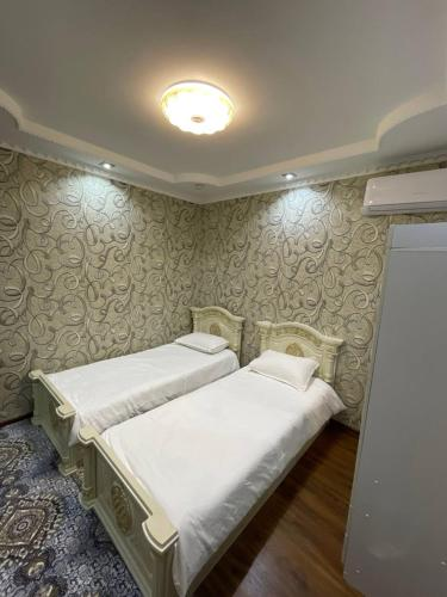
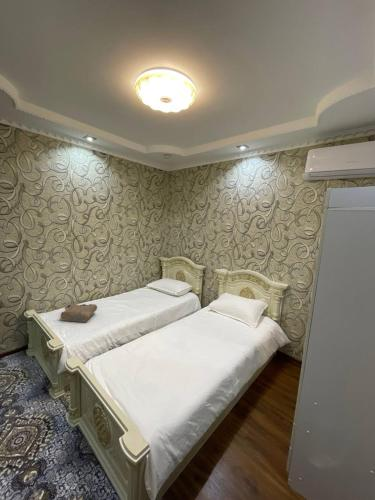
+ tote bag (80, 309)
